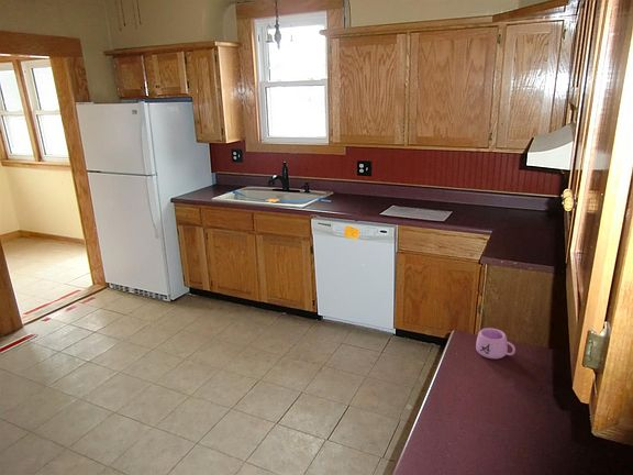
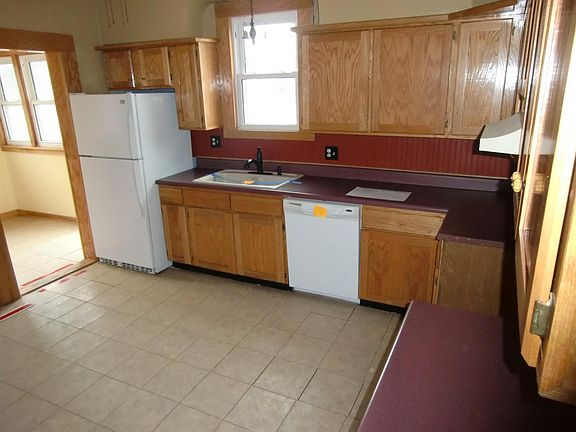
- mug (496, 344)
